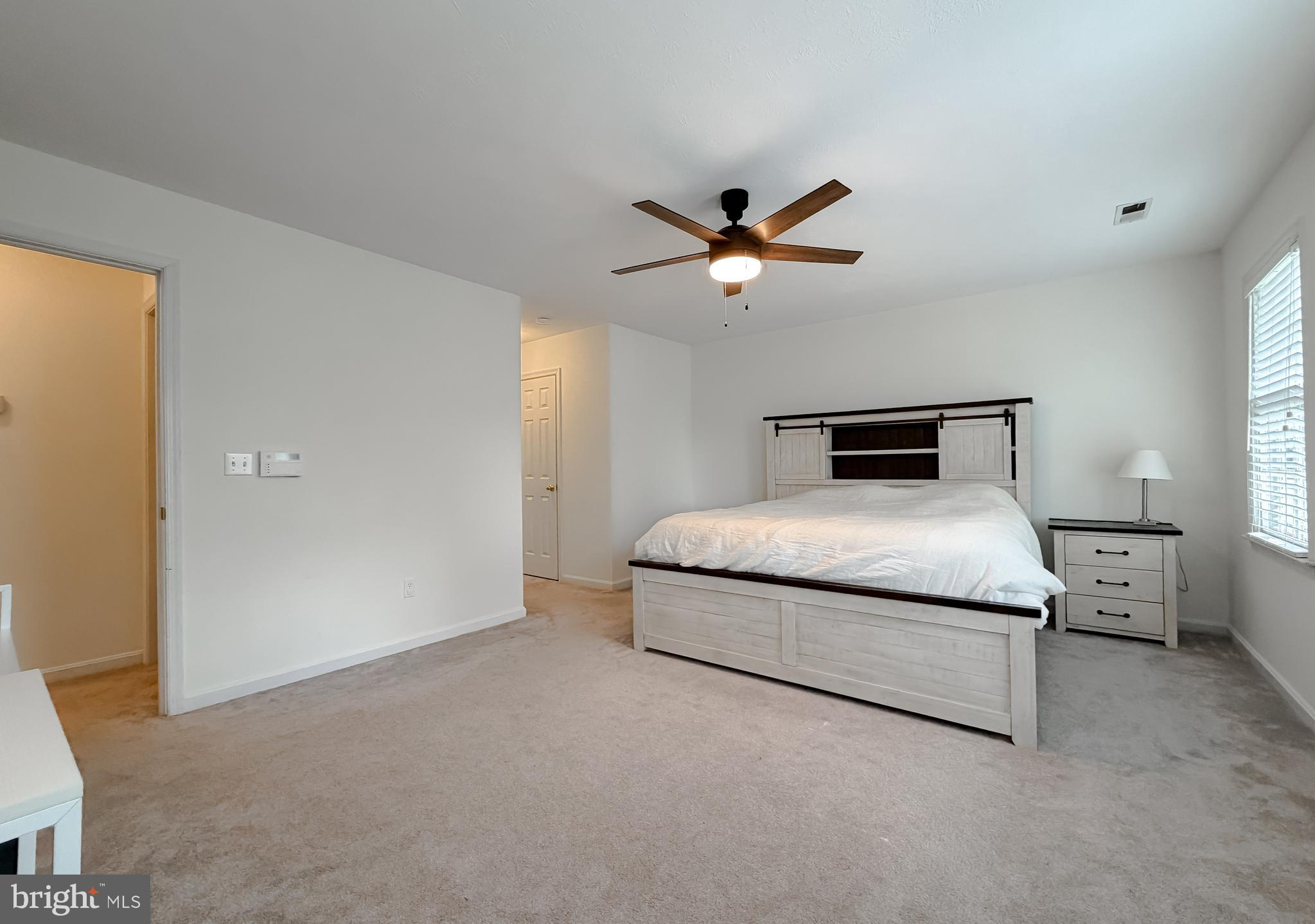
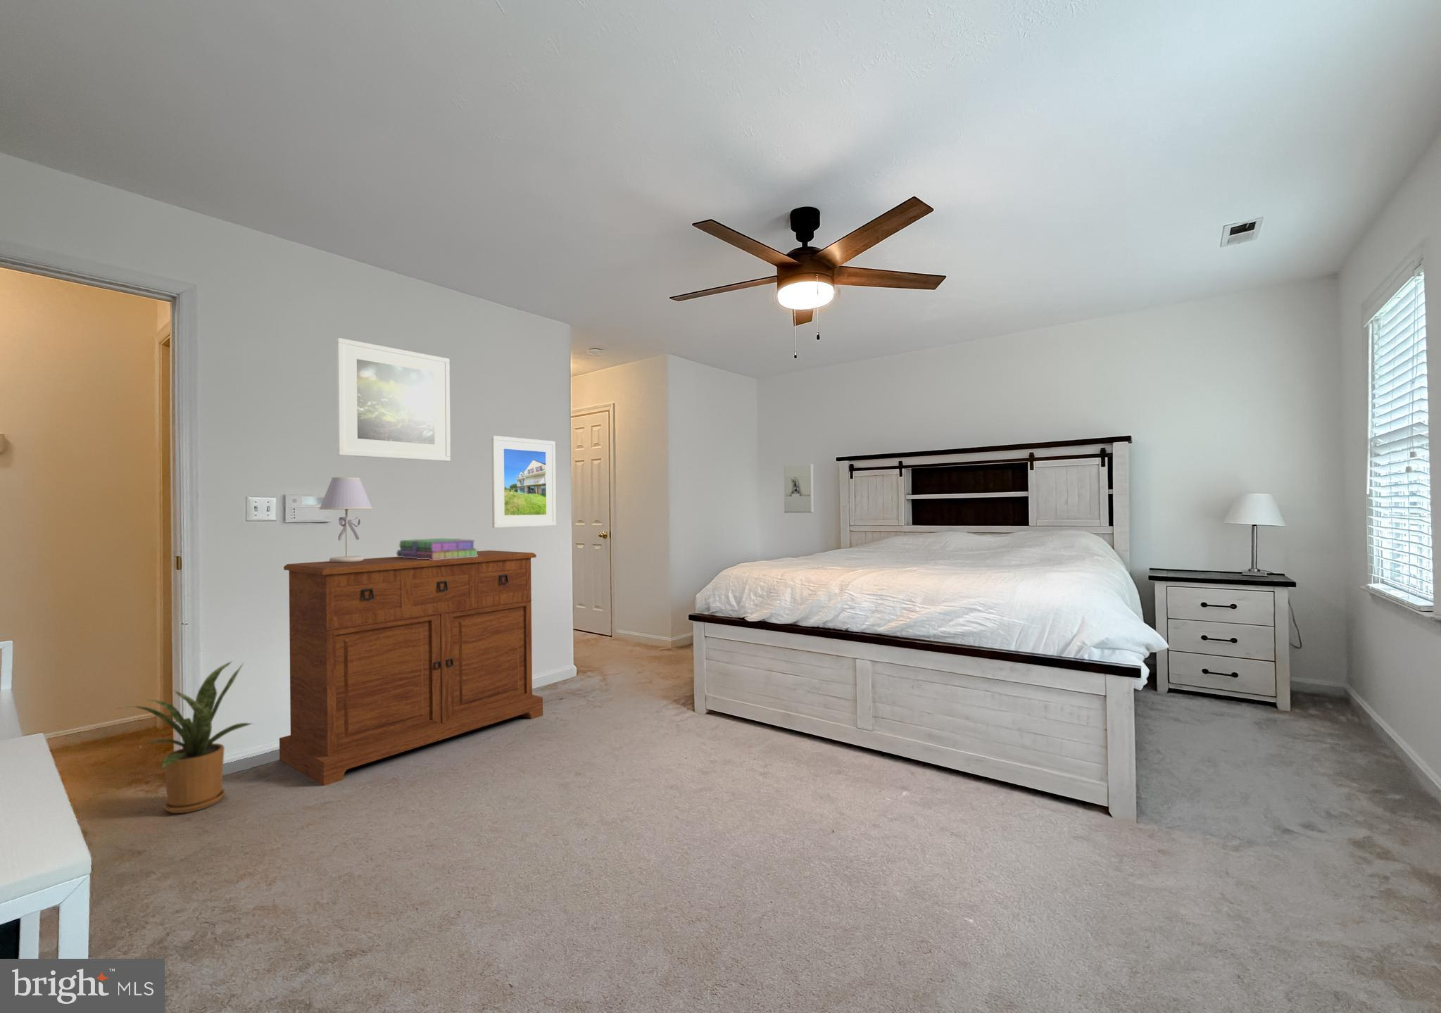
+ wall sculpture (798, 489)
+ stack of books (437, 548)
+ sideboard (422, 646)
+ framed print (525, 482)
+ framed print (397, 403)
+ table lamp (346, 519)
+ house plant (188, 737)
